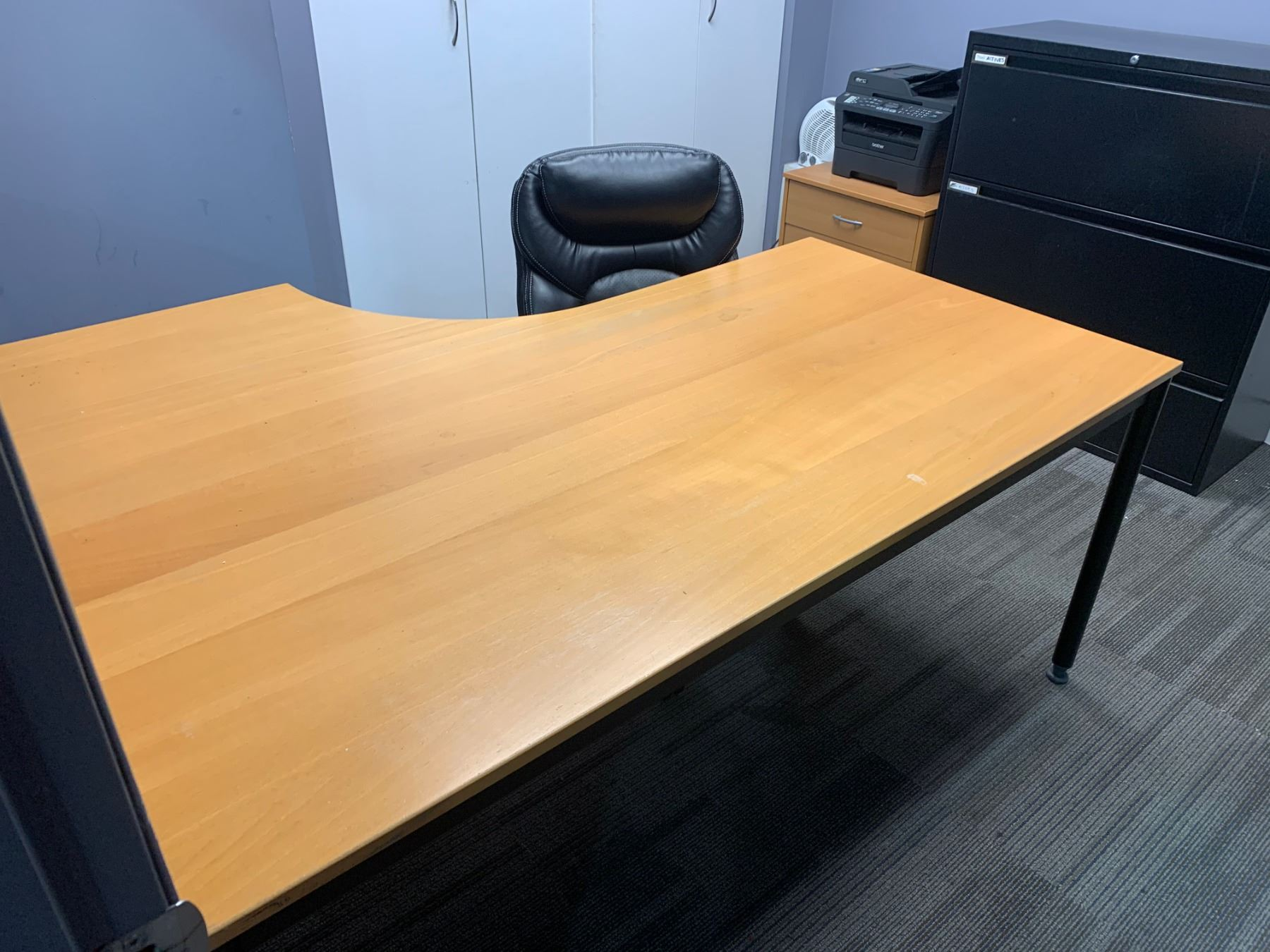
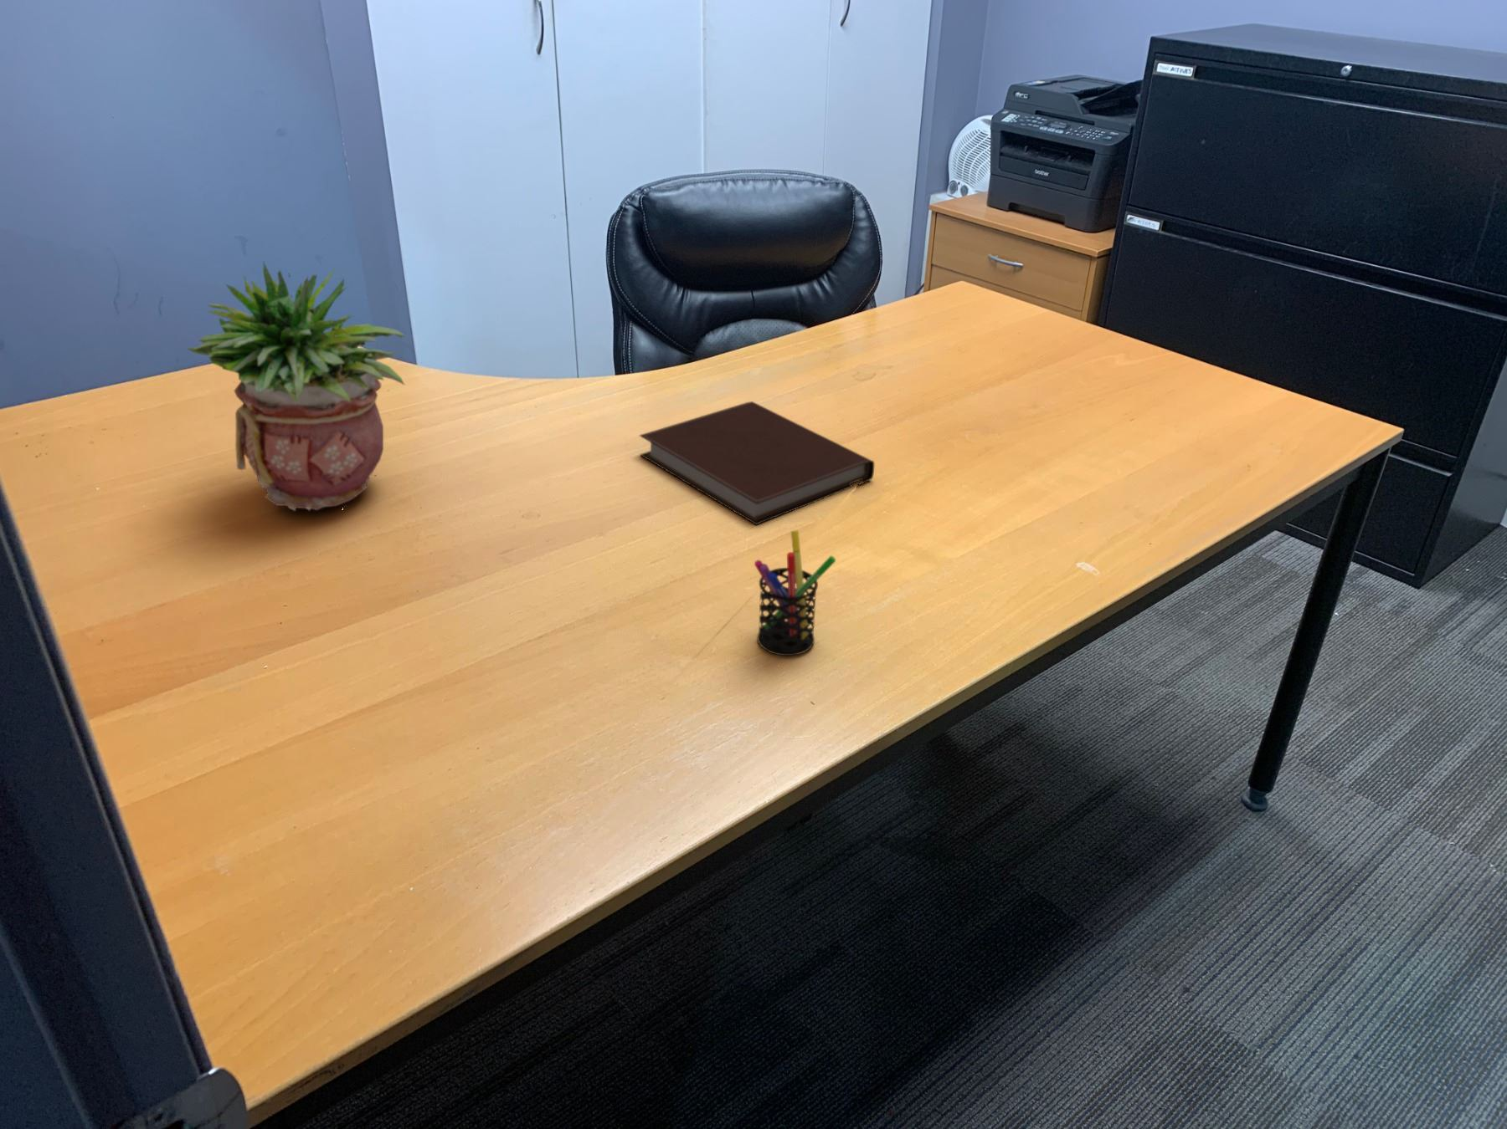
+ pen holder (795, 592)
+ potted plant (311, 383)
+ notebook (755, 457)
